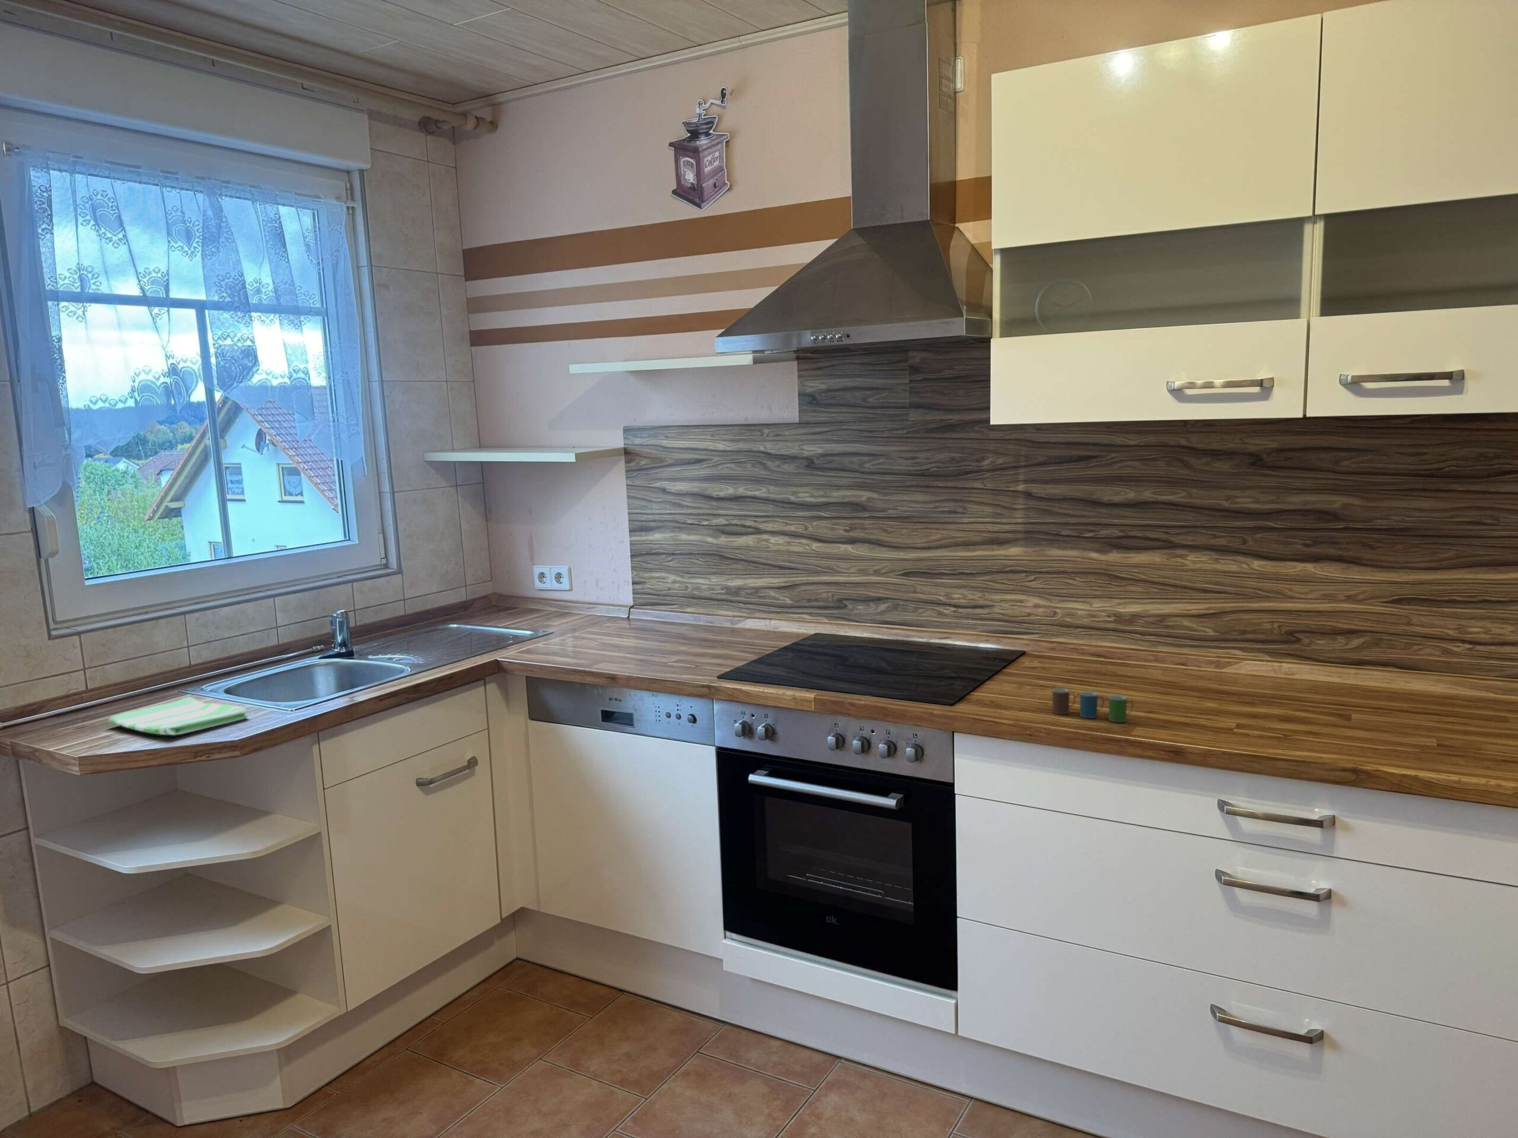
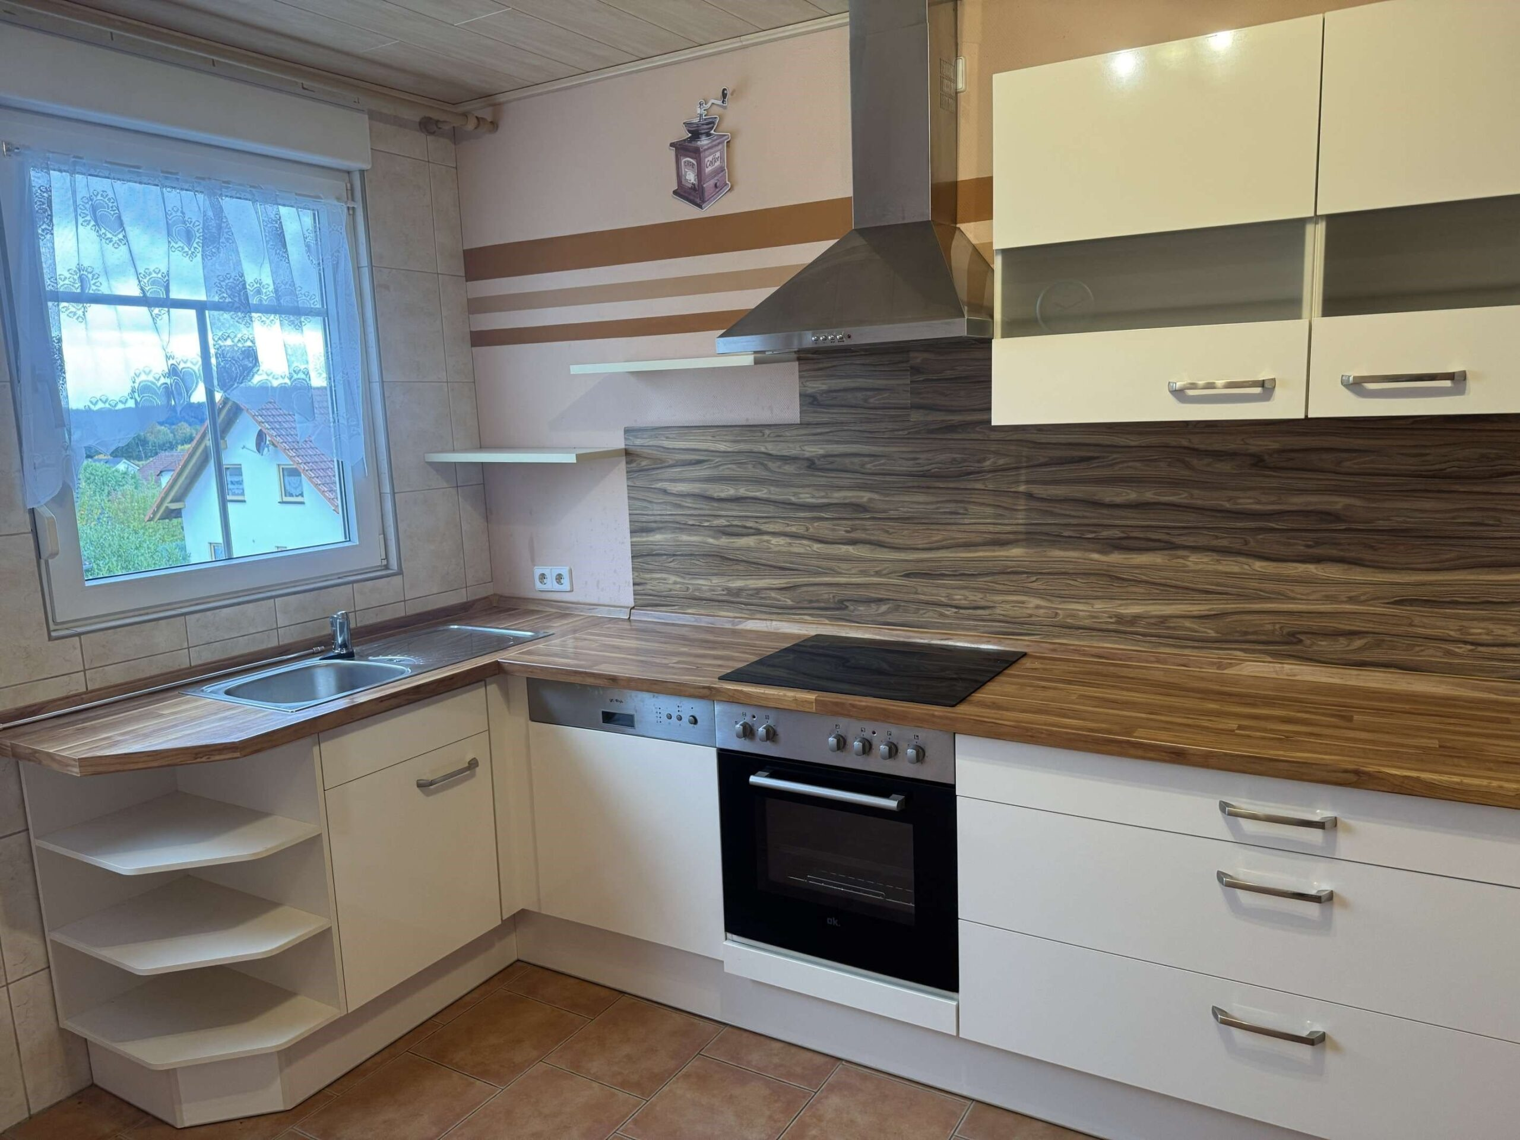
- cup (1091, 698)
- dish towel (179, 715)
